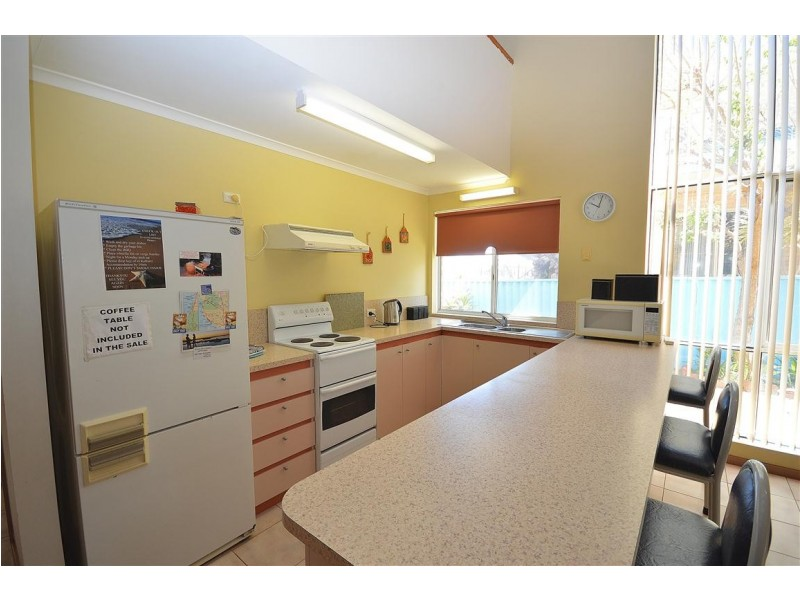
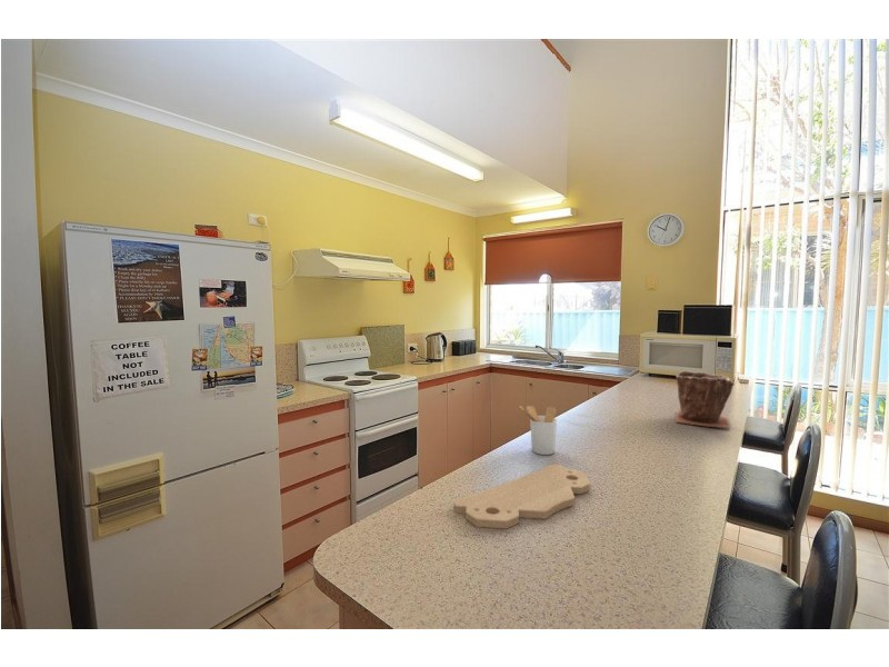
+ utensil holder (537, 427)
+ plant pot (702, 397)
+ cutting board (532, 495)
